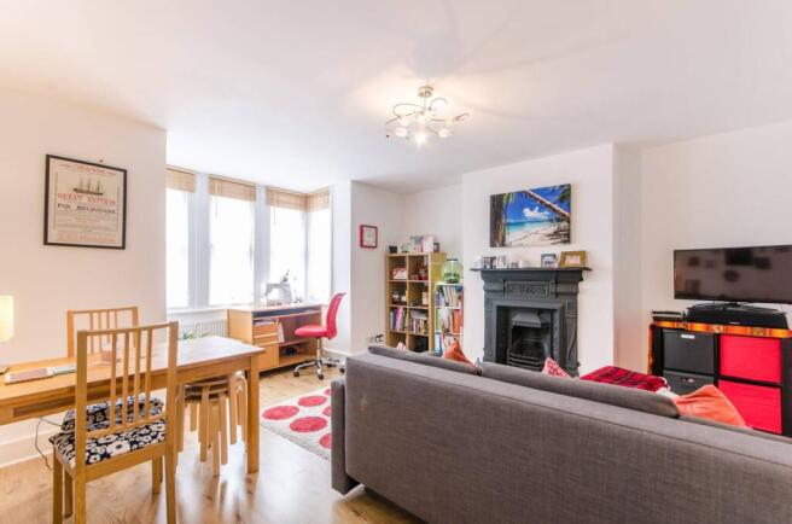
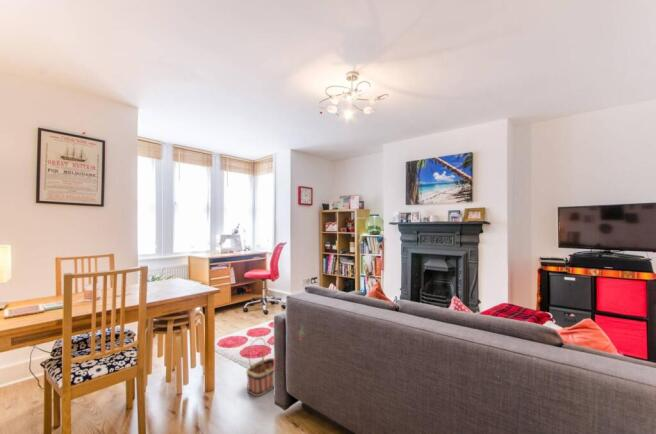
+ basket (264, 363)
